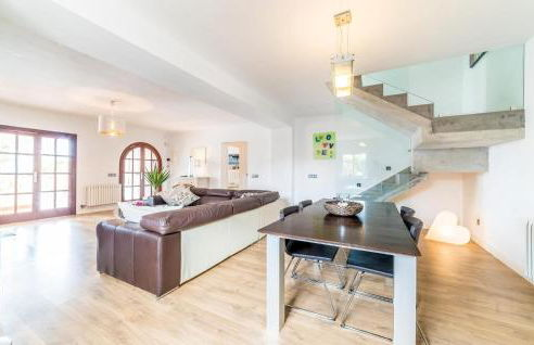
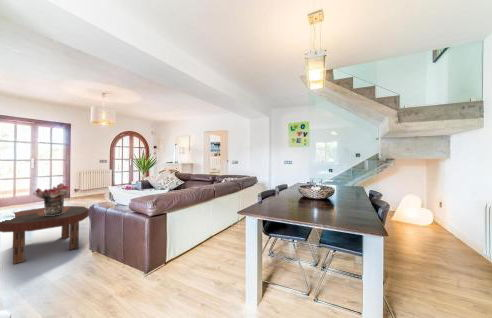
+ coffee table (45, 228)
+ bouquet (53, 199)
